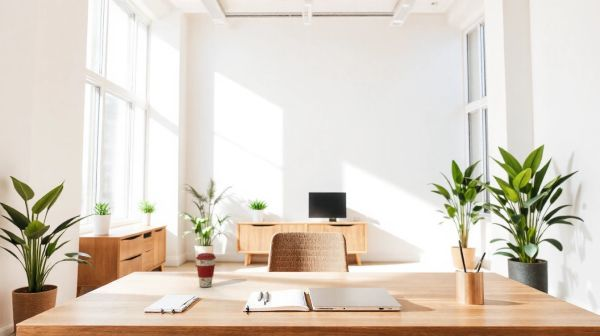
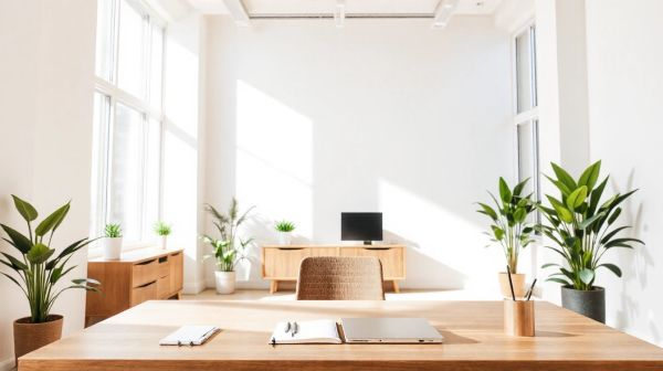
- coffee cup (205, 270)
